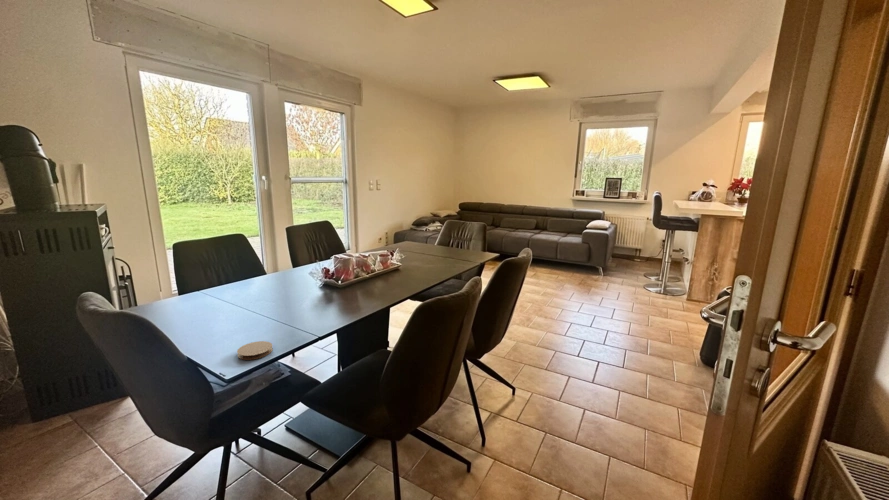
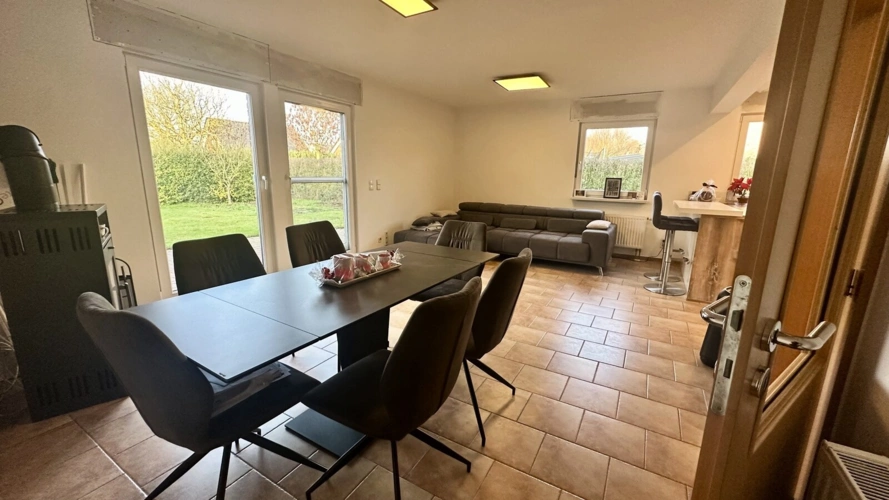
- coaster (255, 350)
